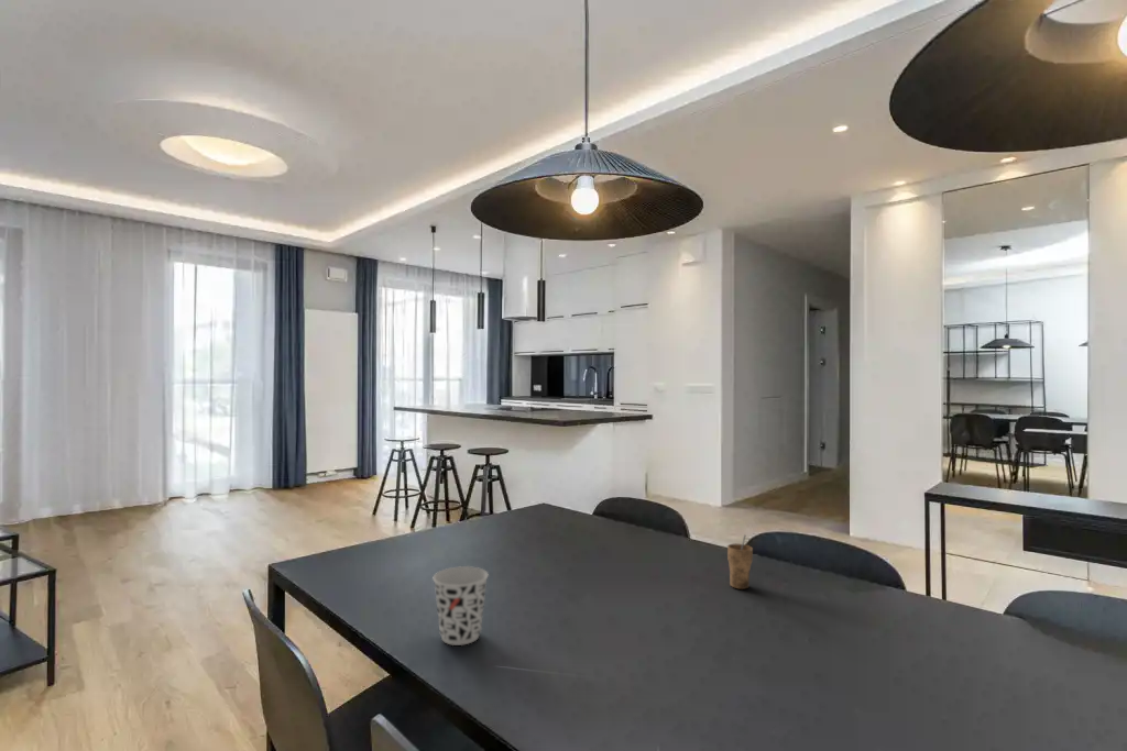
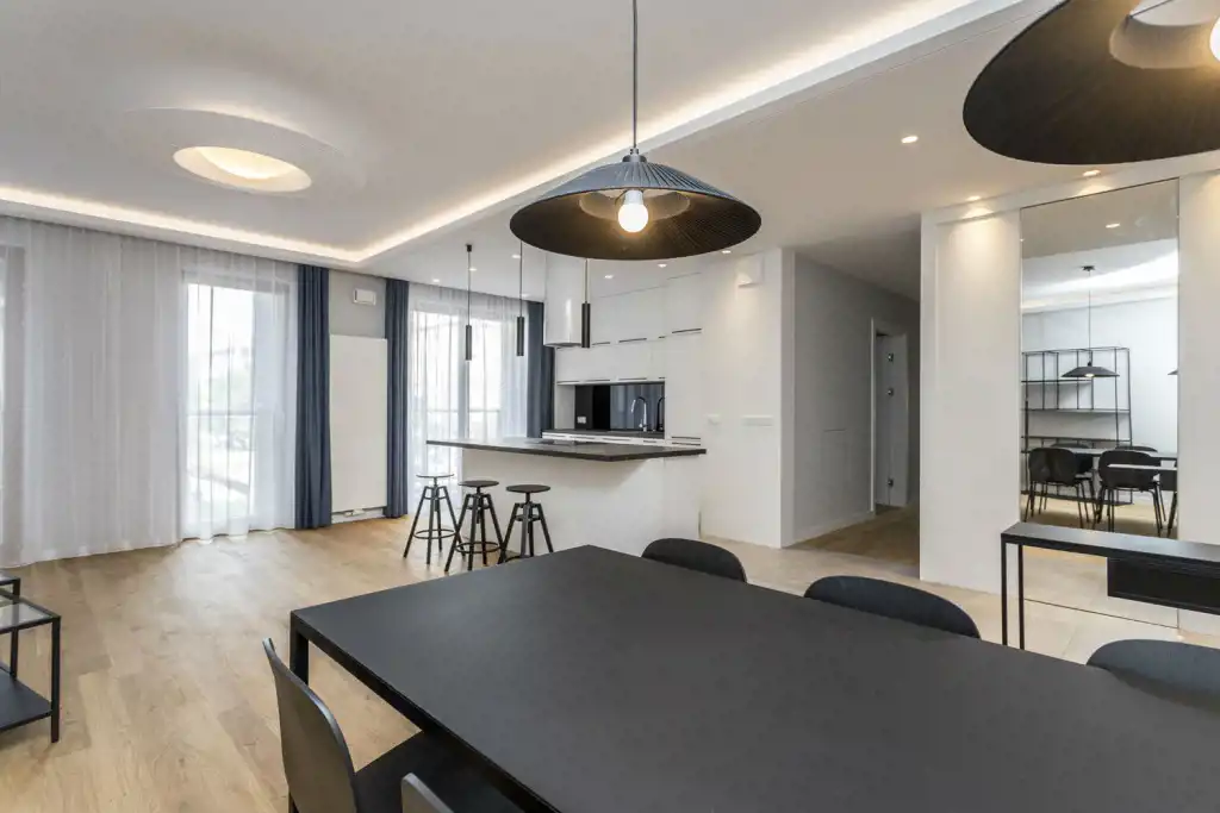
- cup (460, 606)
- cup (740, 561)
